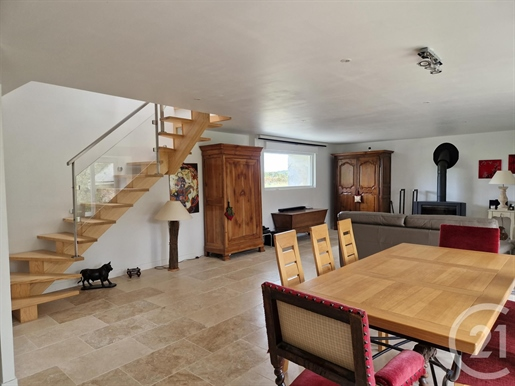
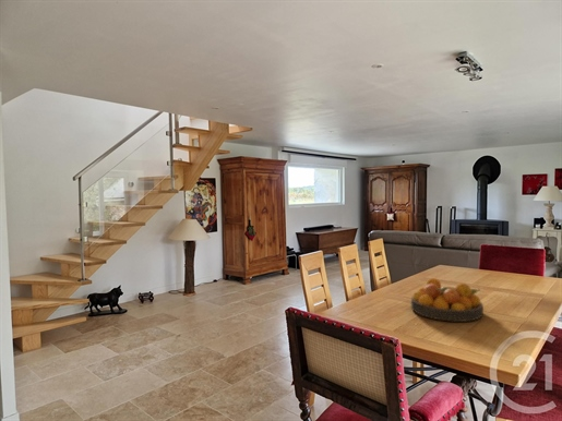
+ fruit bowl (445, 296)
